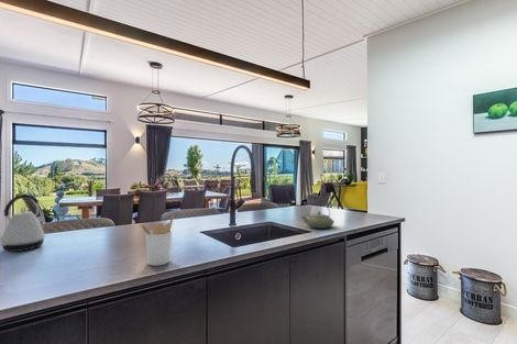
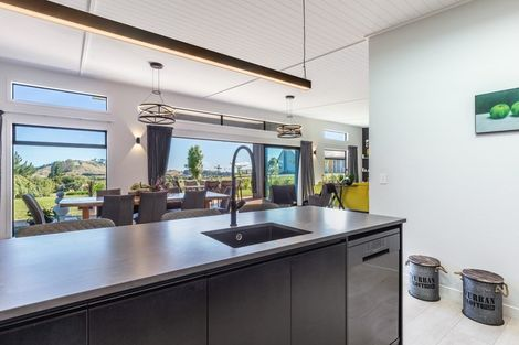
- kettle (24, 221)
- utensil holder (160, 241)
- teapot (317, 214)
